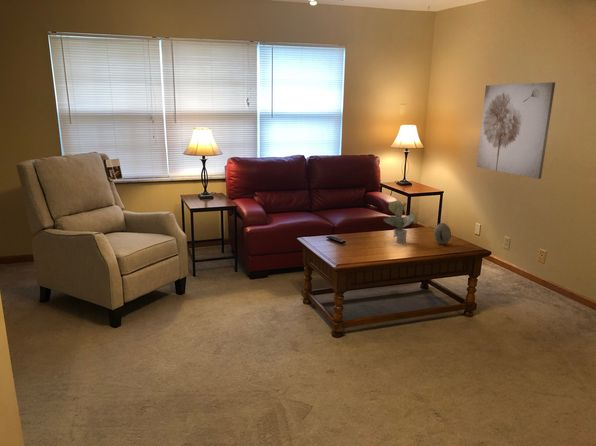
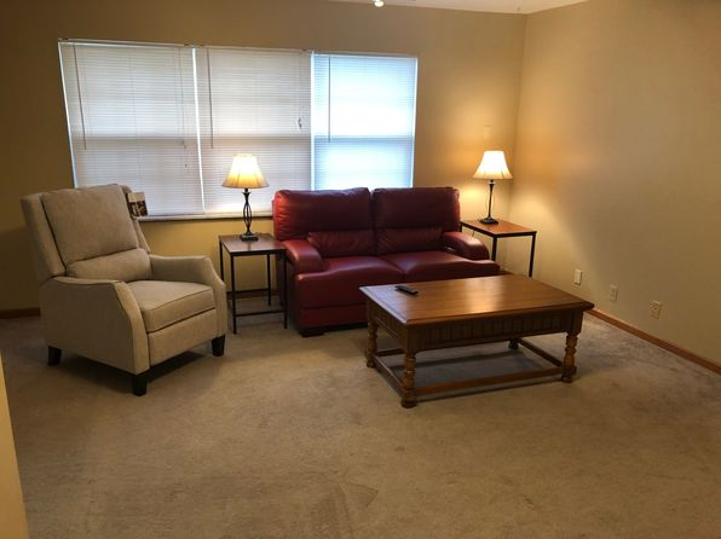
- potted plant (399, 220)
- wall art (511, 129)
- decorative egg (442, 233)
